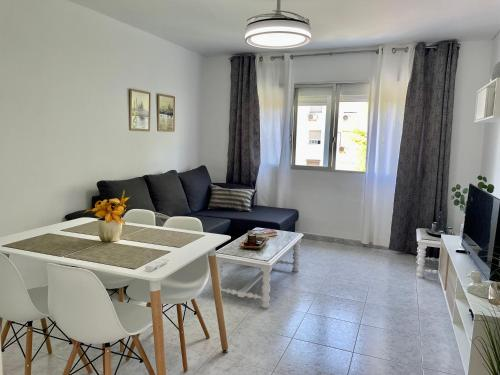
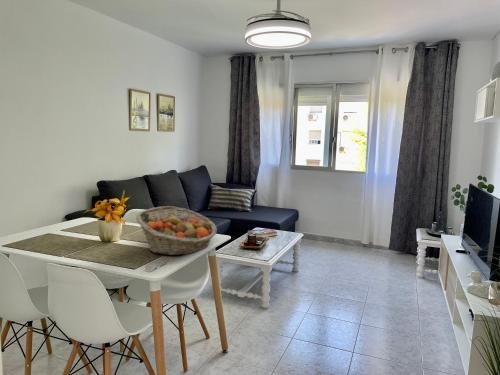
+ fruit basket (177, 229)
